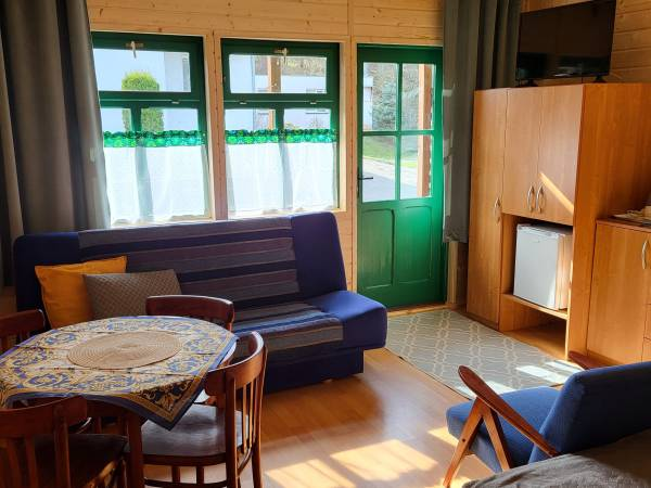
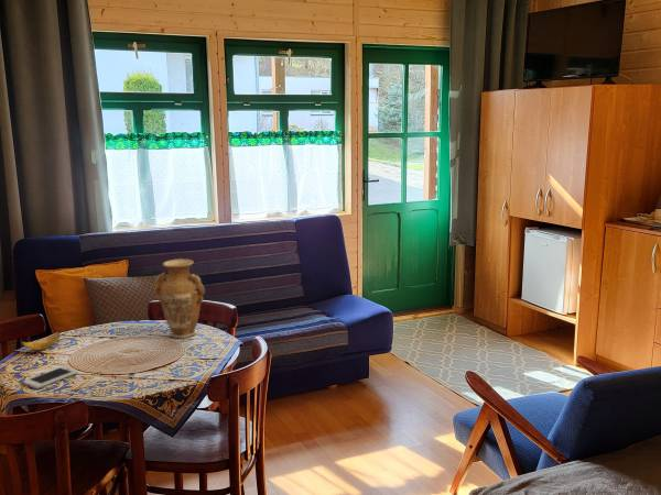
+ banana (41, 340)
+ vase (181, 298)
+ smartphone (51, 376)
